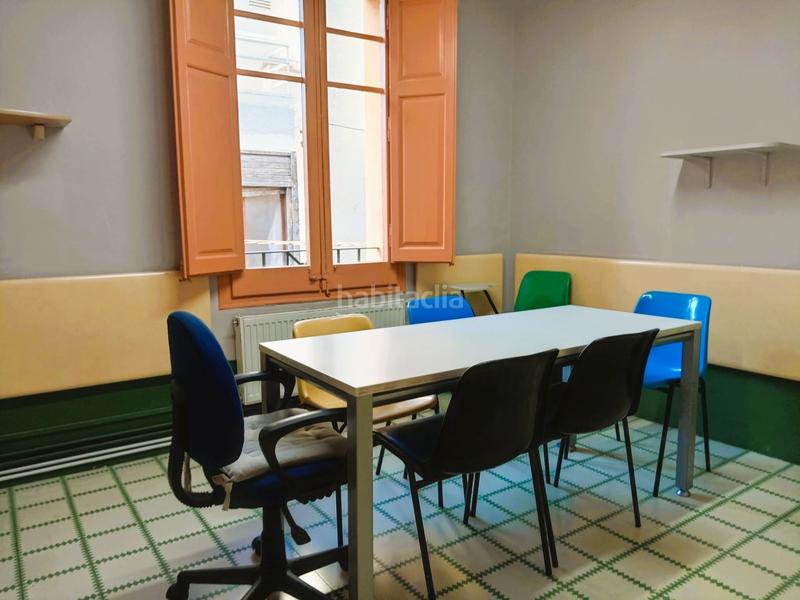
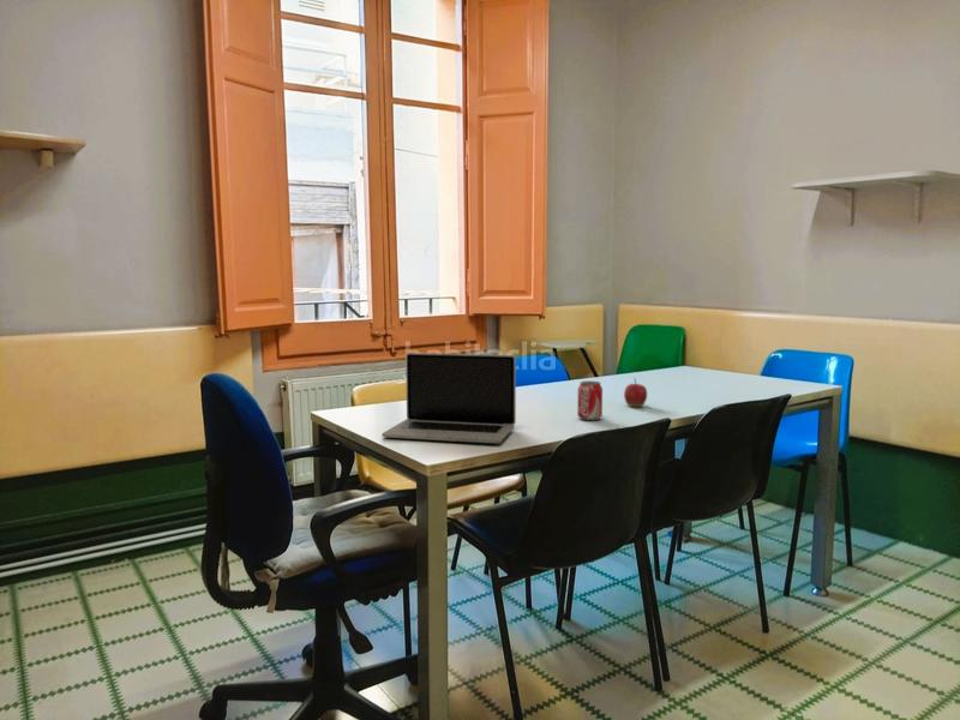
+ apple (635, 392)
+ laptop (450, 396)
+ beverage can (589, 400)
